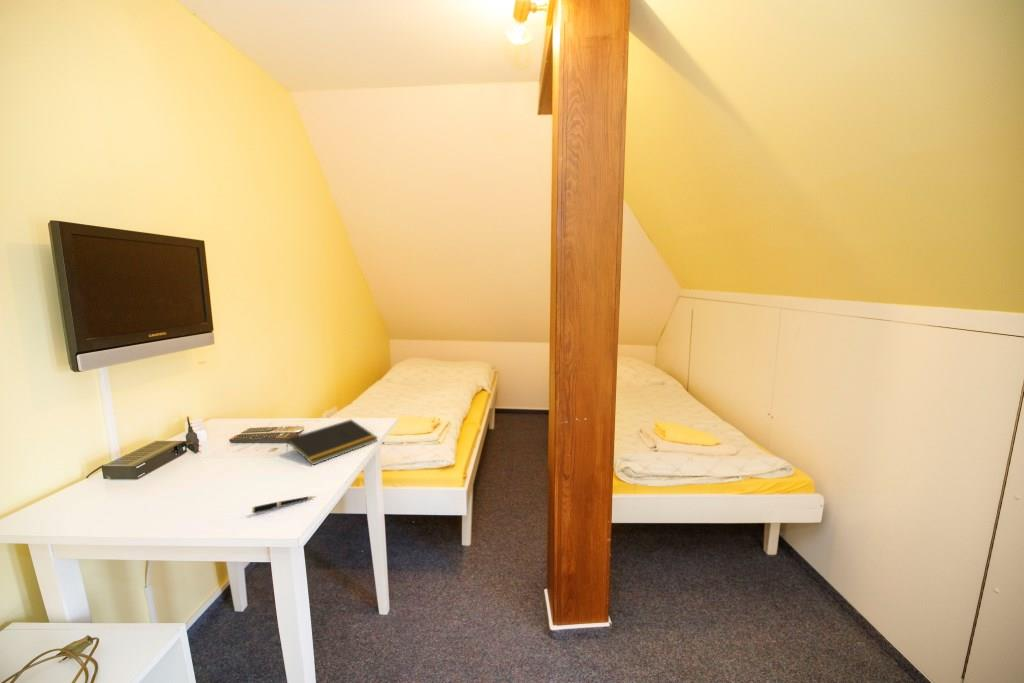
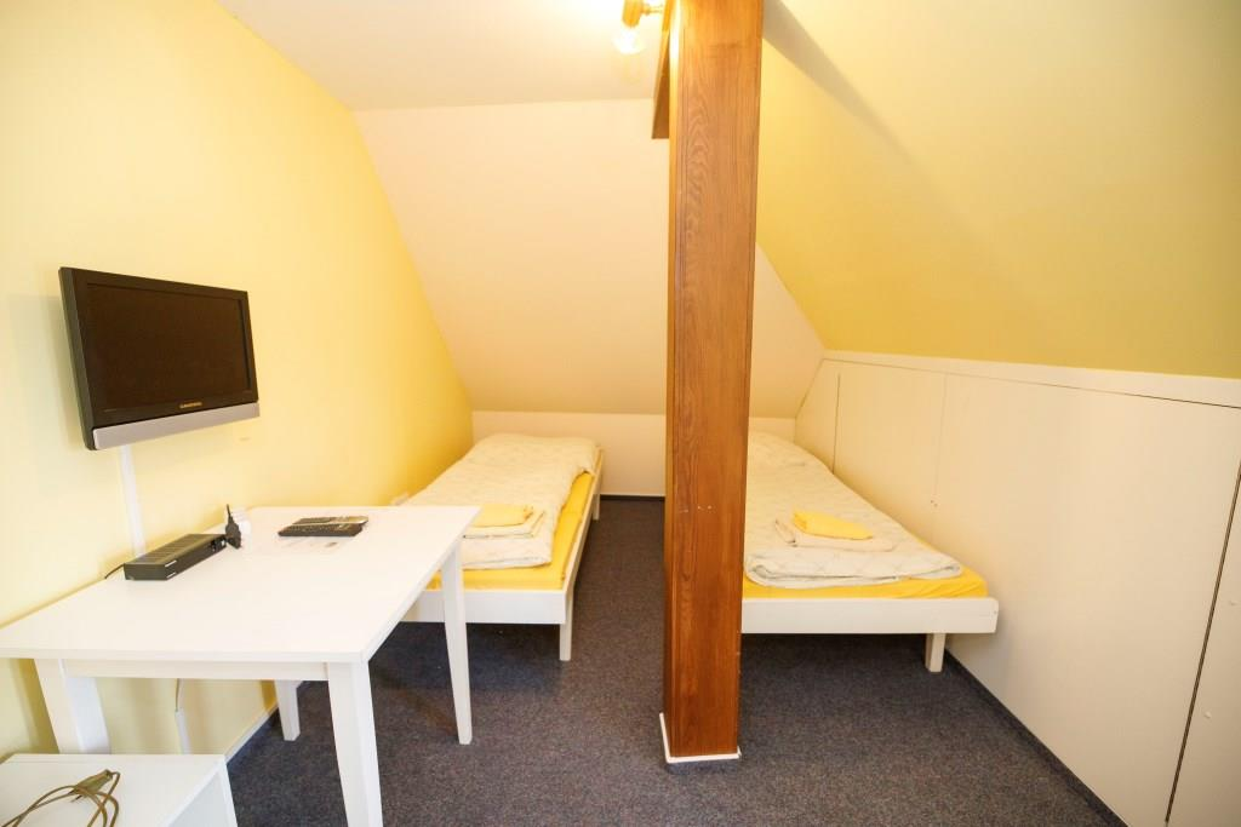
- notepad (333, 439)
- pen (285, 502)
